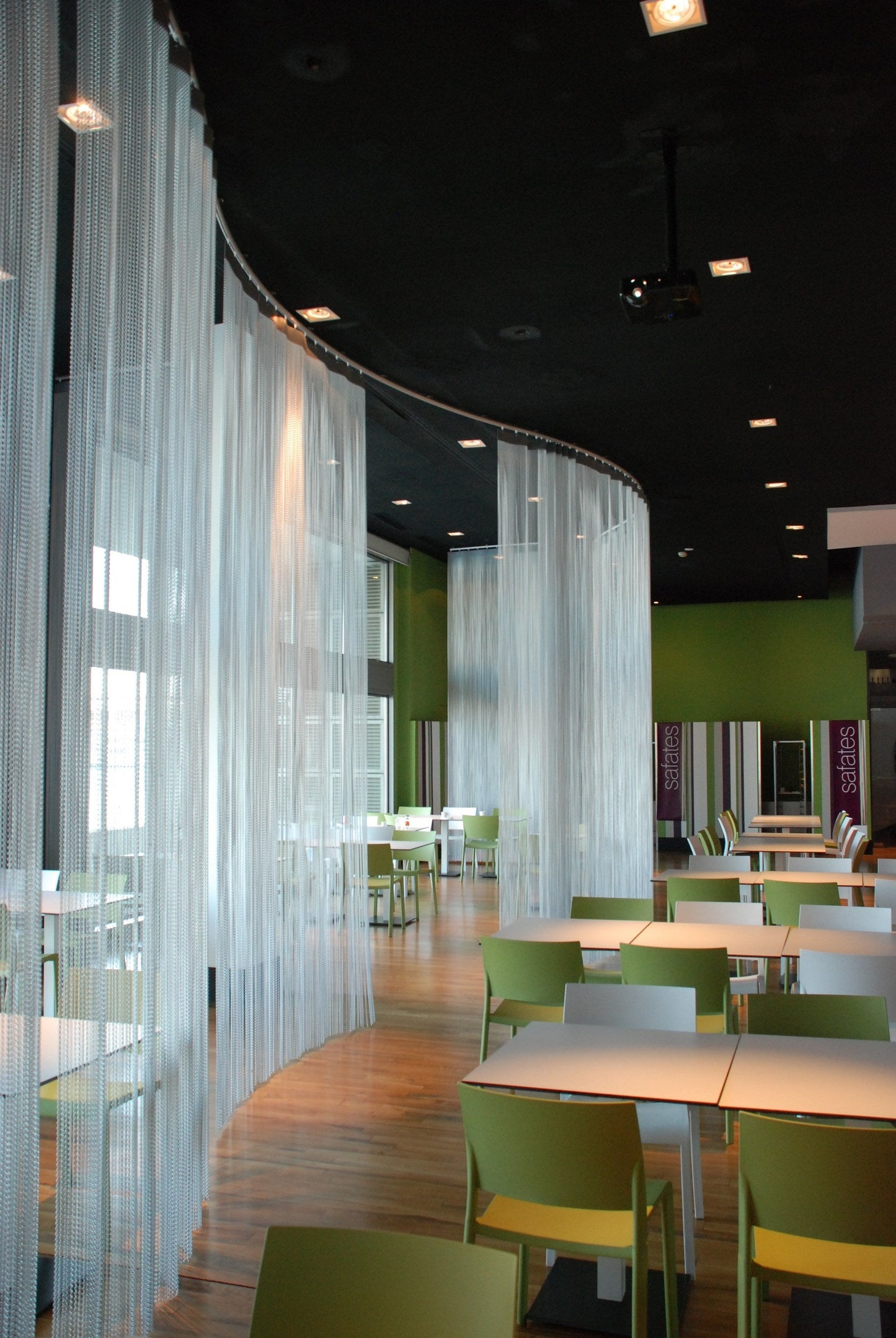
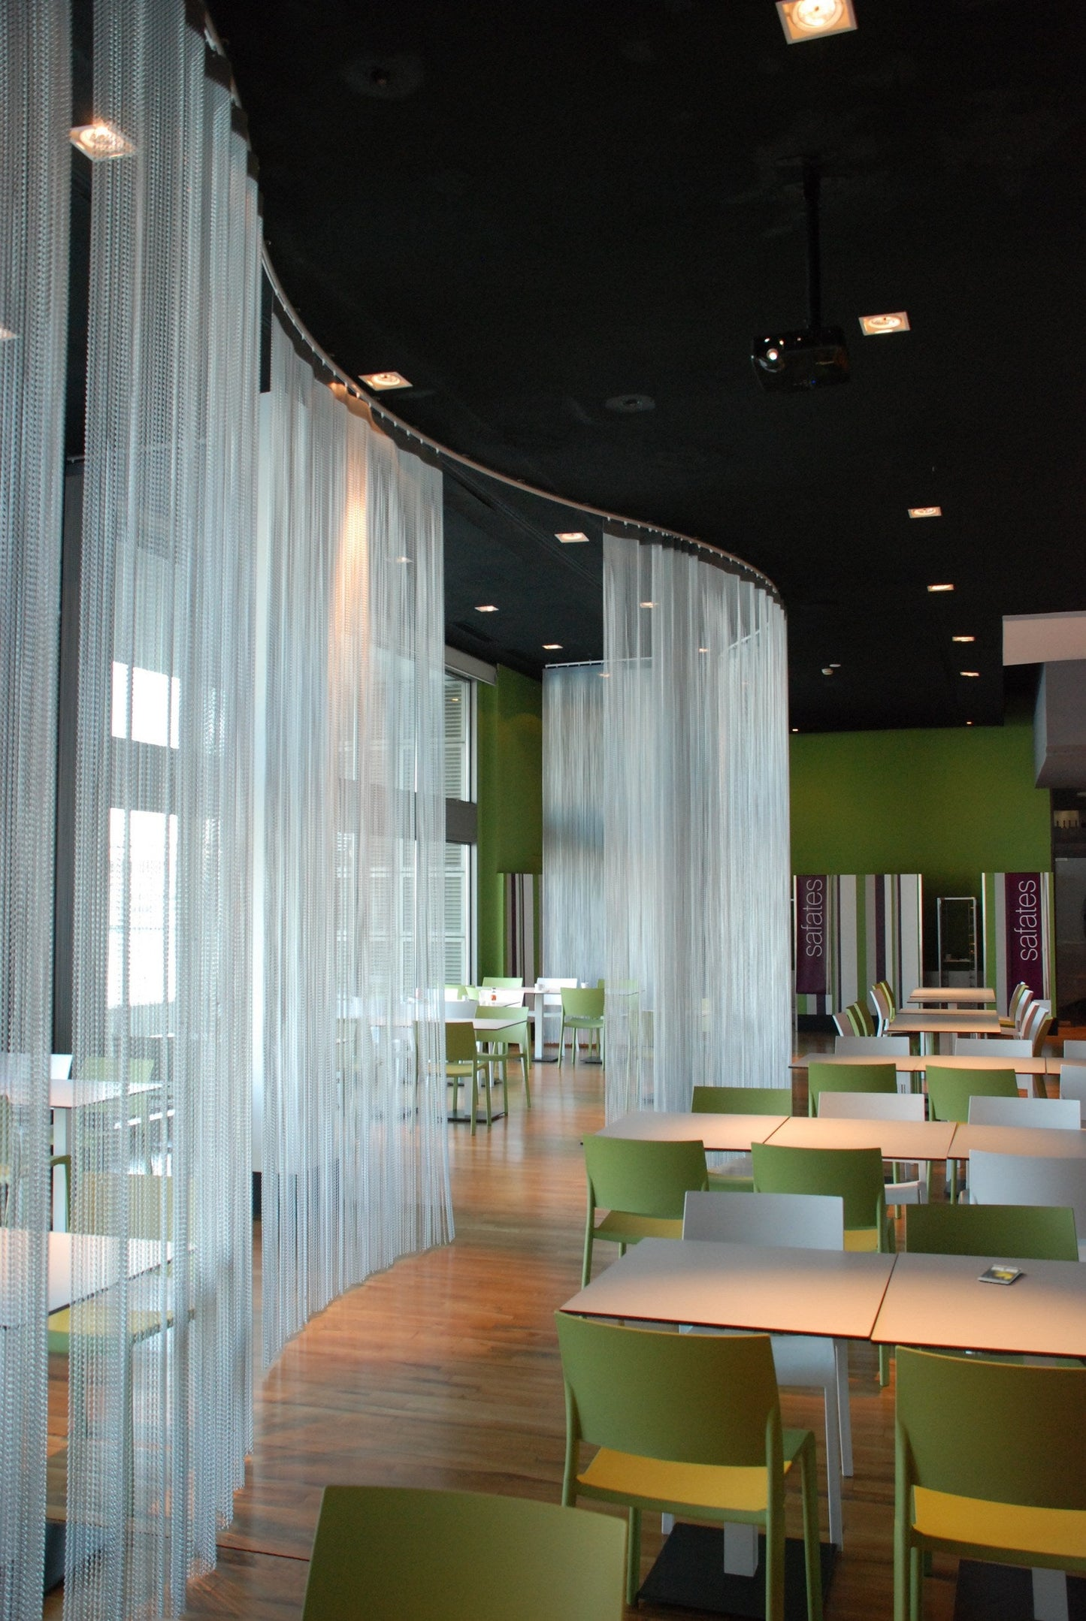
+ smartphone (1000, 1275)
